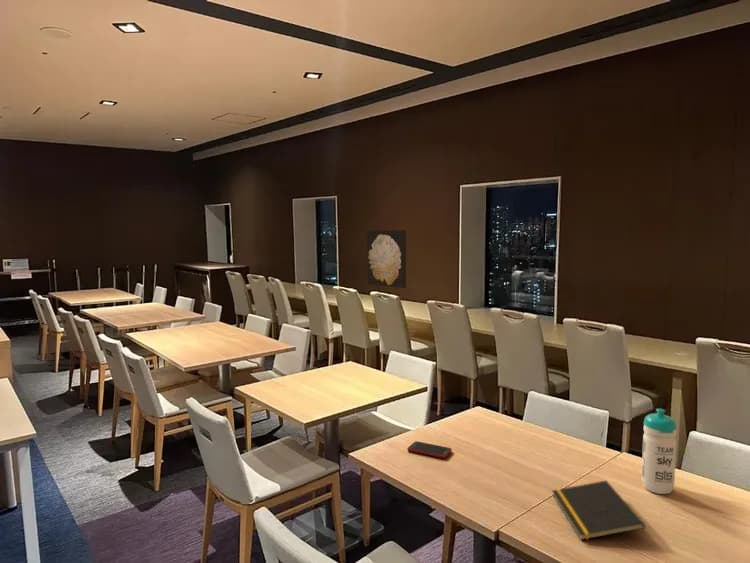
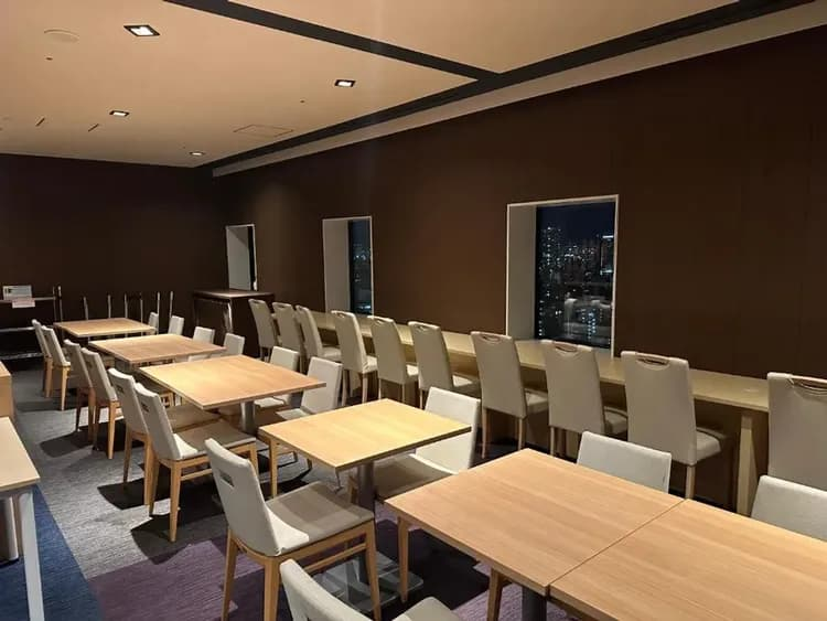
- water bottle (659, 449)
- wall art (385, 258)
- cell phone (429, 449)
- notepad (594, 507)
